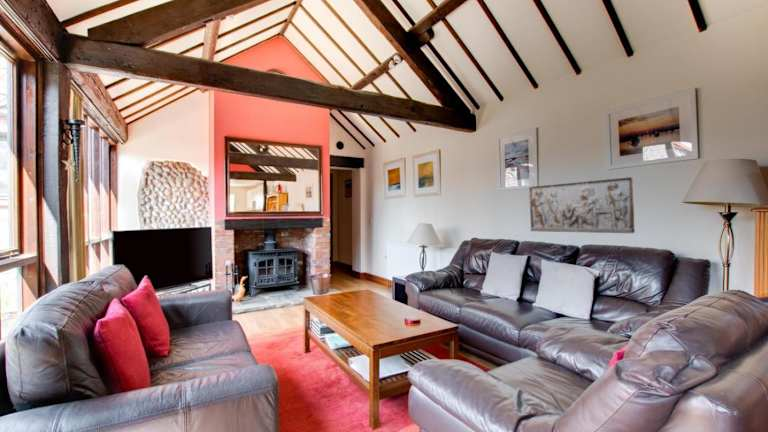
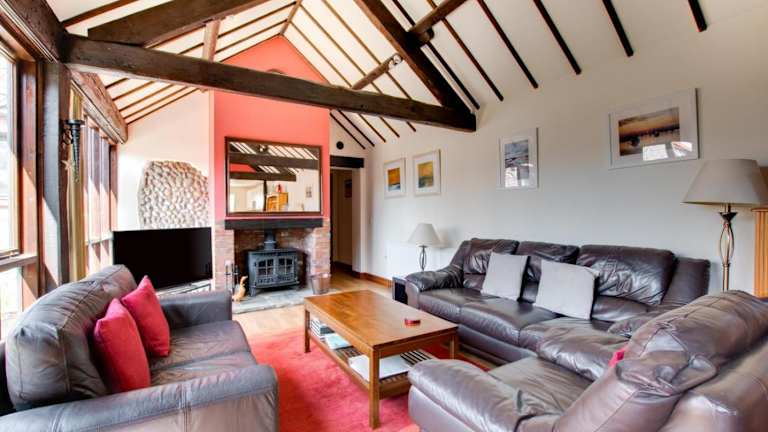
- relief sculpture (575, 207)
